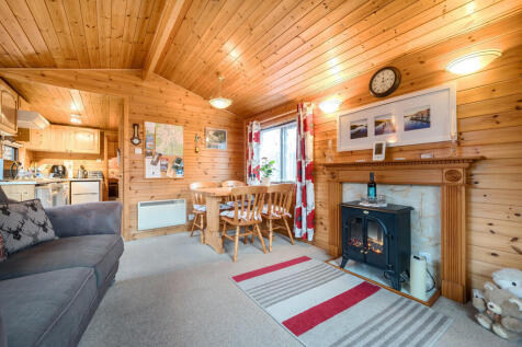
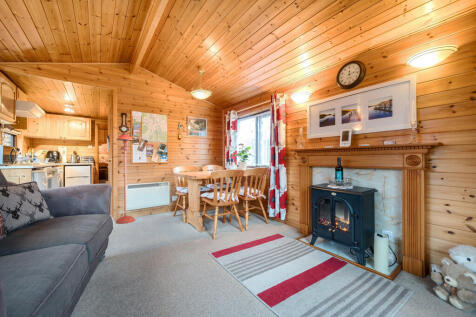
+ floor lamp (125, 177)
